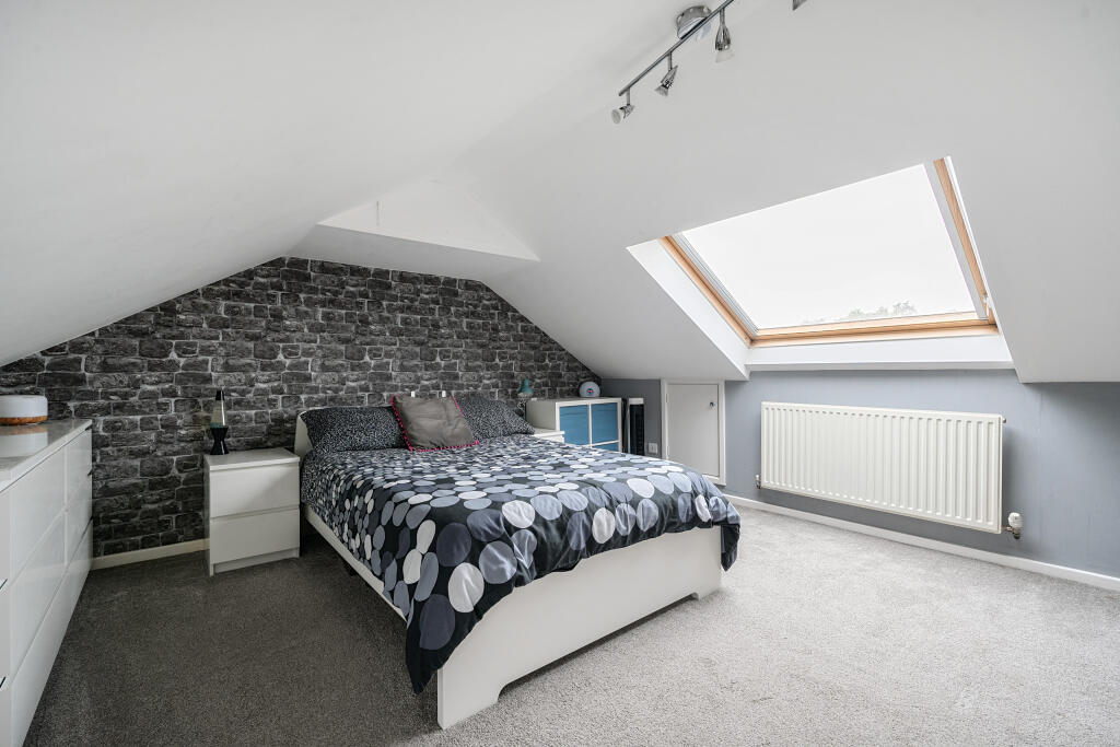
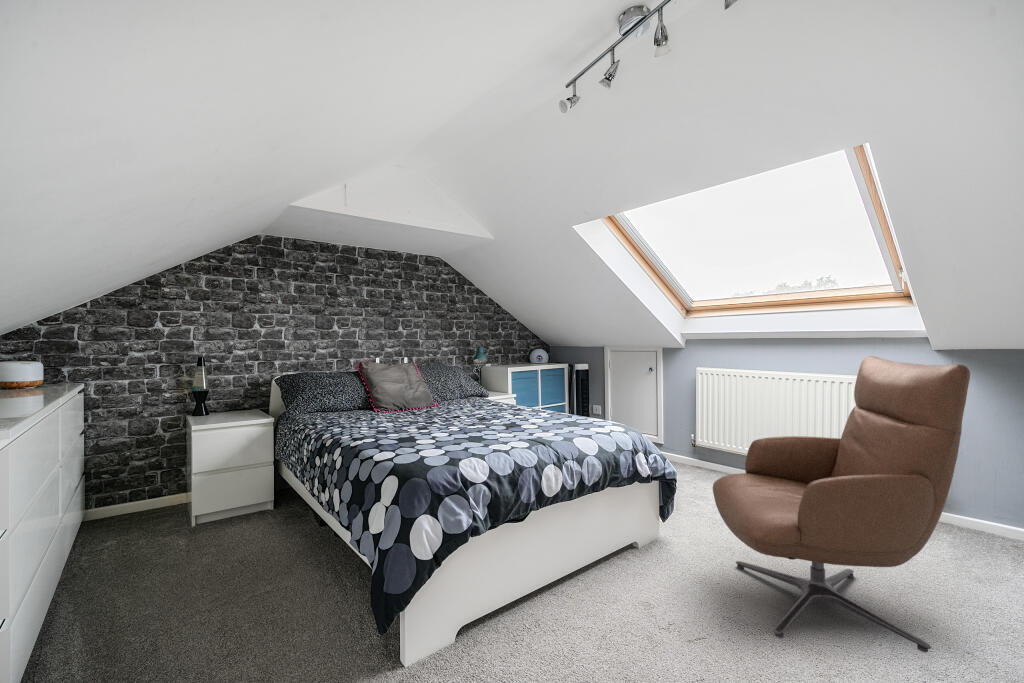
+ chair (822, 482)
